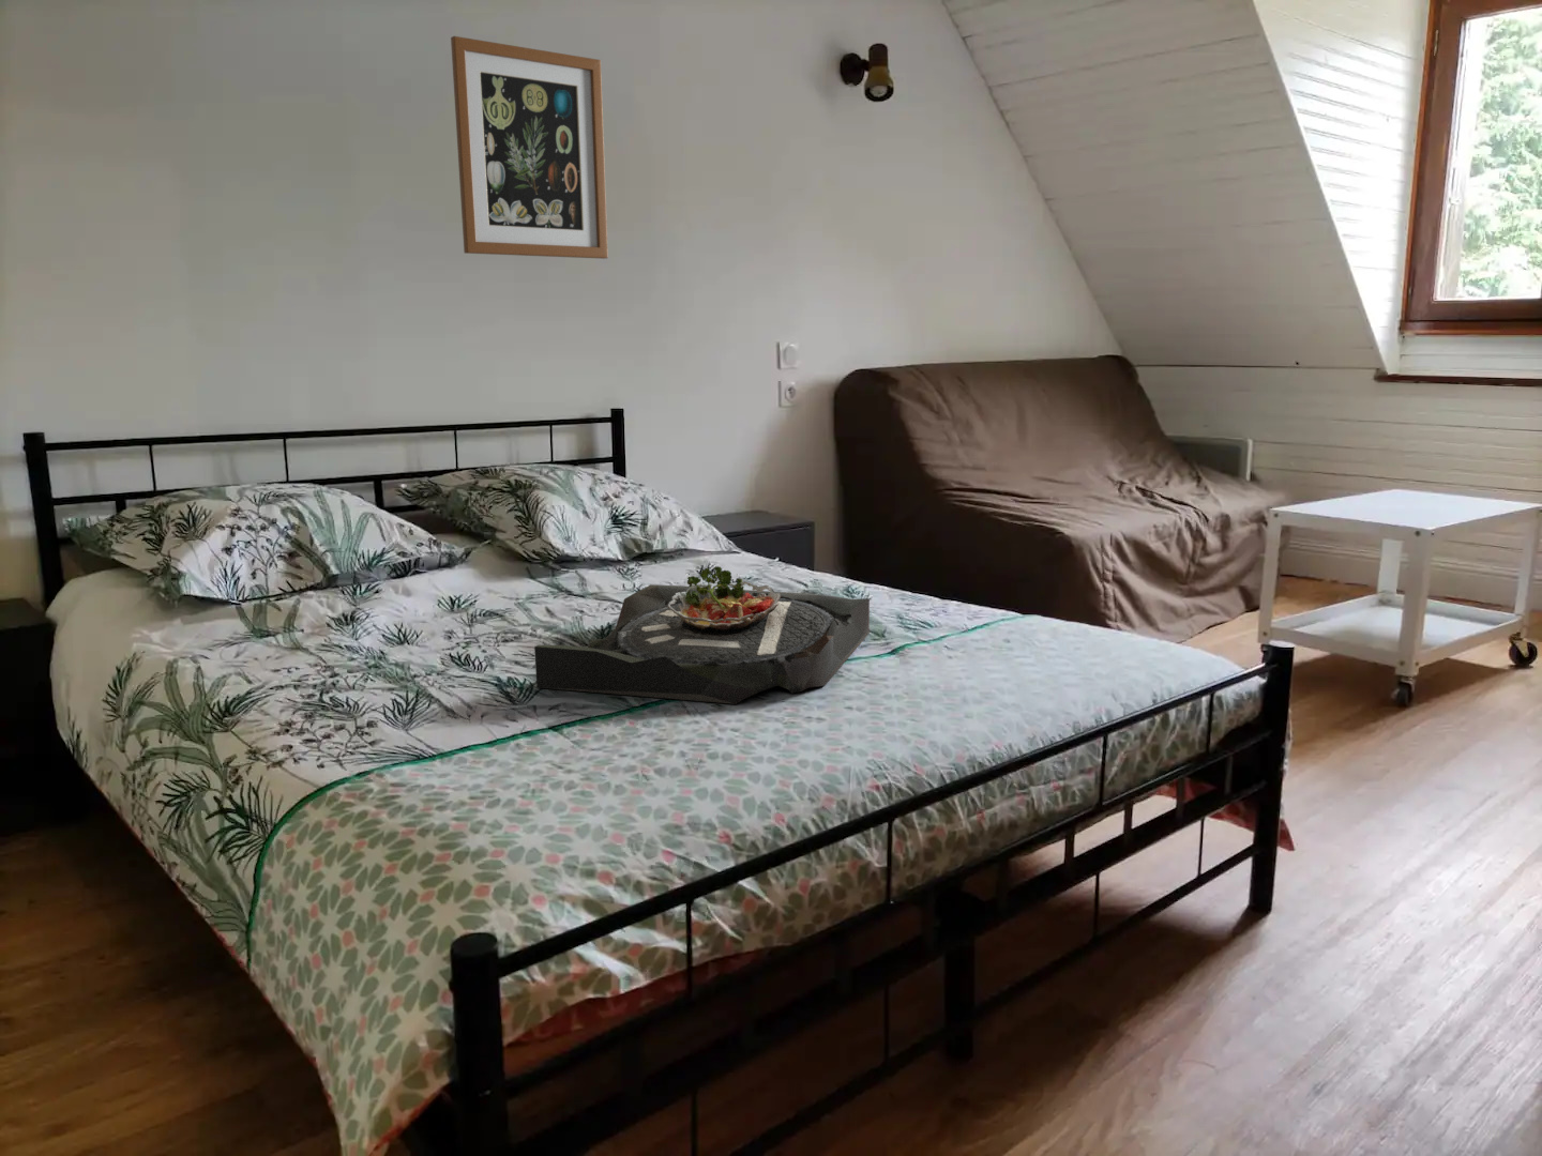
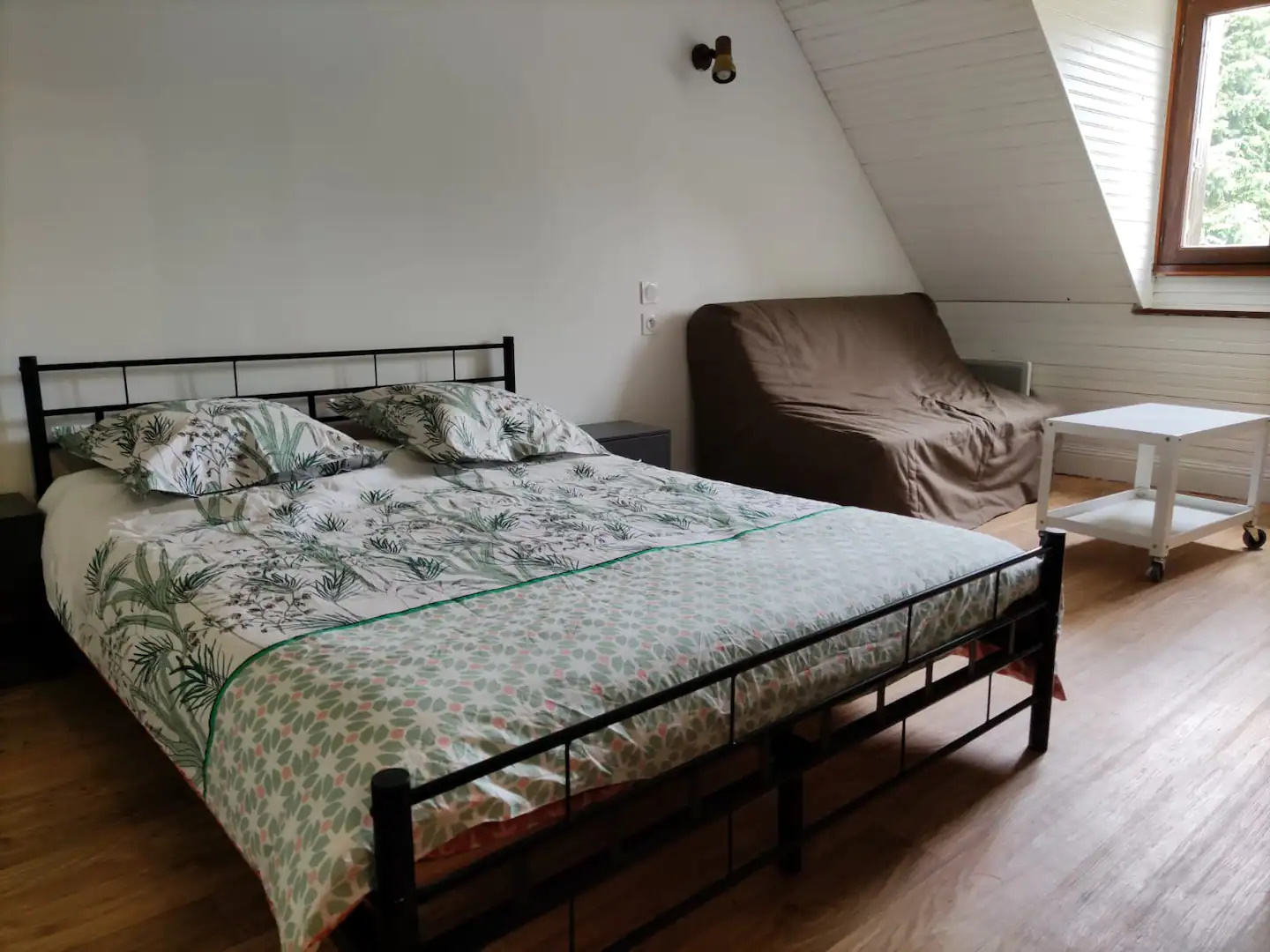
- serving tray (715, 613)
- wall art (533, 154)
